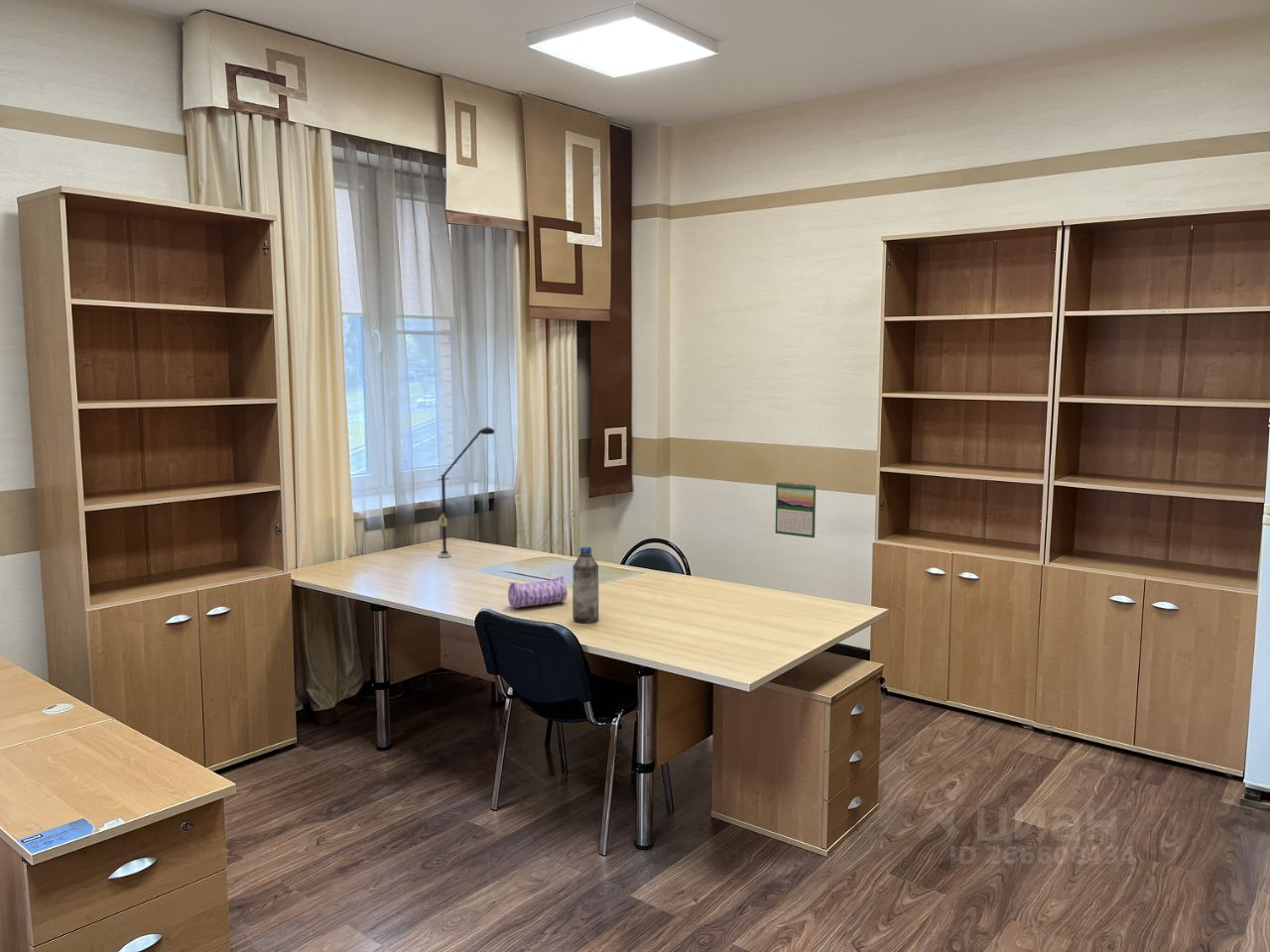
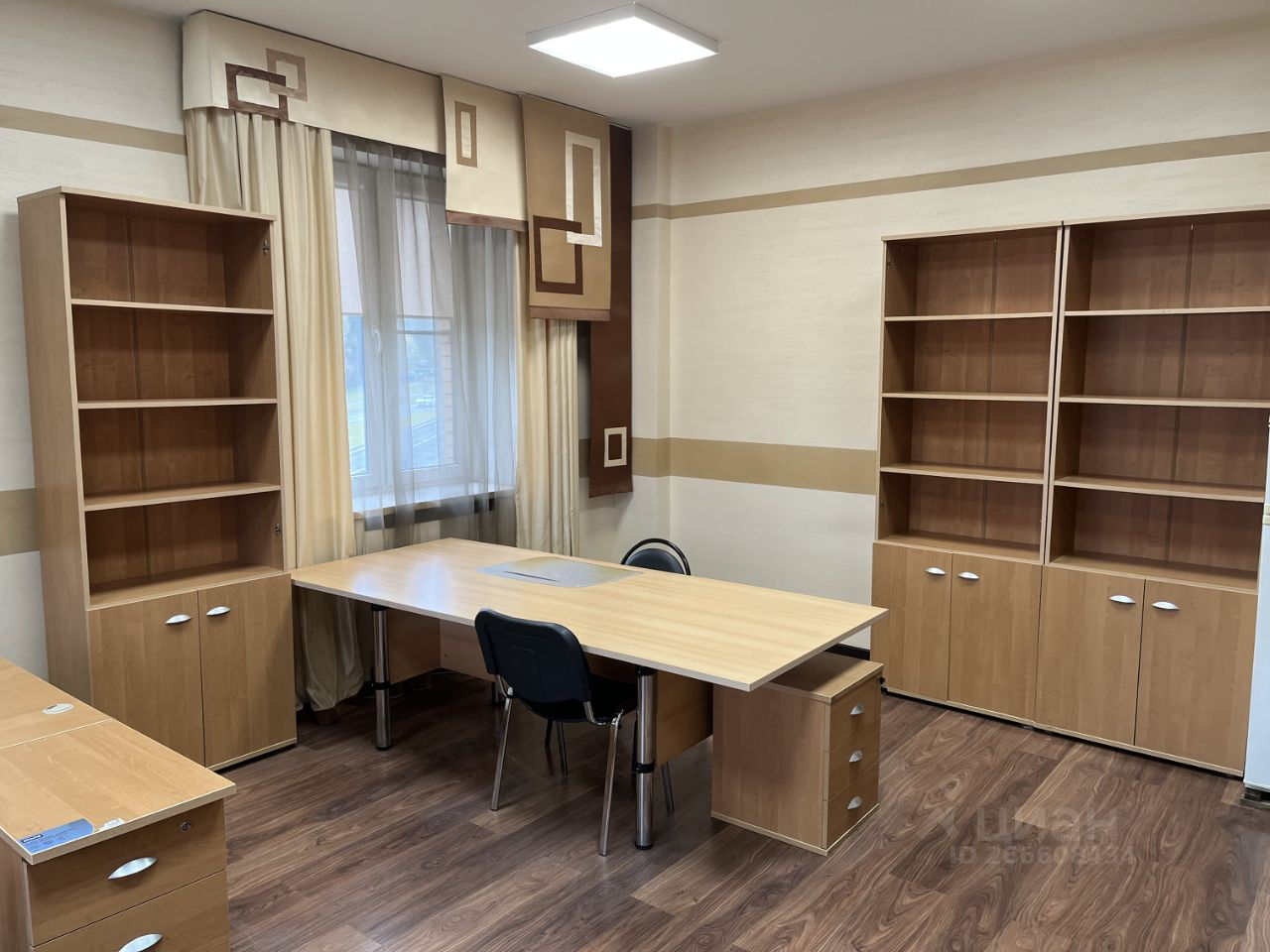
- water bottle (585, 583)
- pencil case (538, 592)
- desk lamp (444, 493)
- calendar (795, 509)
